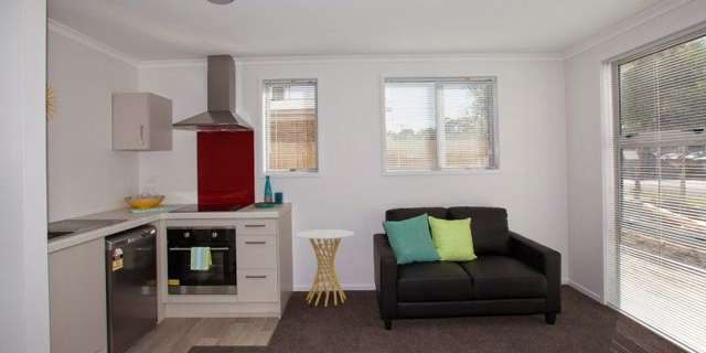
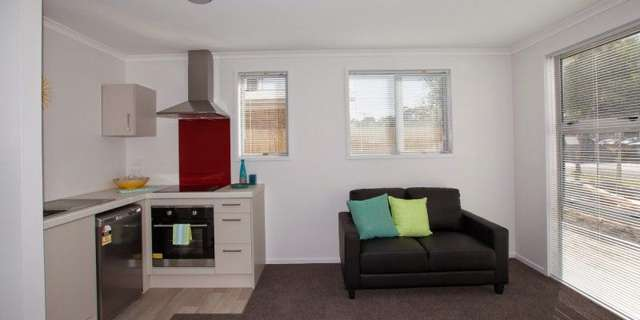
- side table (325, 266)
